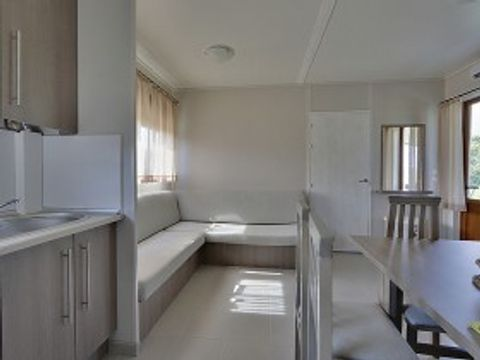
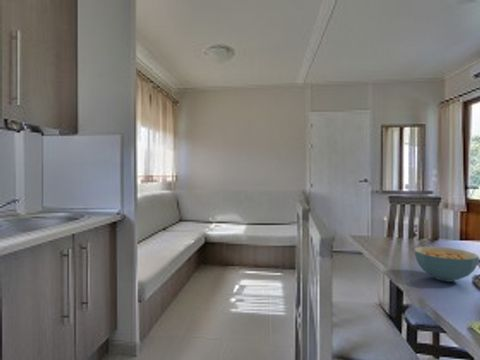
+ cereal bowl (444, 265)
